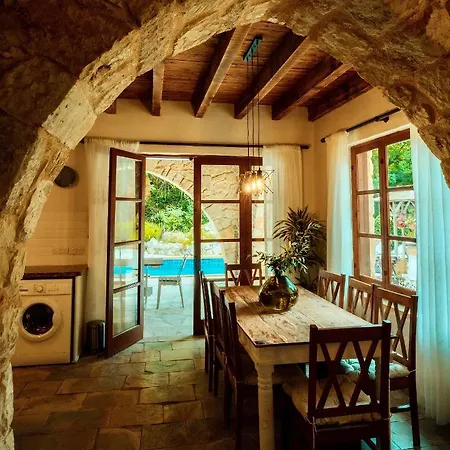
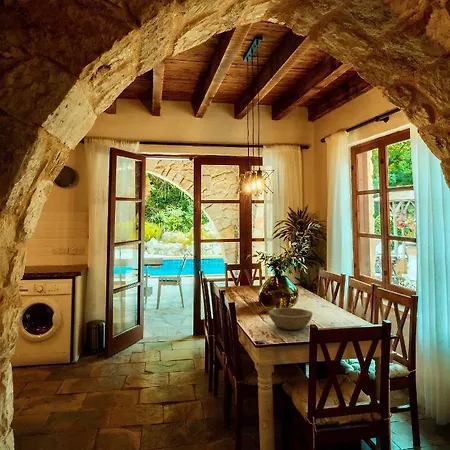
+ bowl (290, 319)
